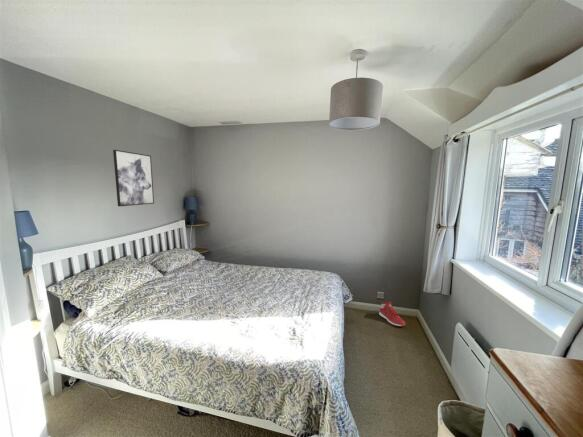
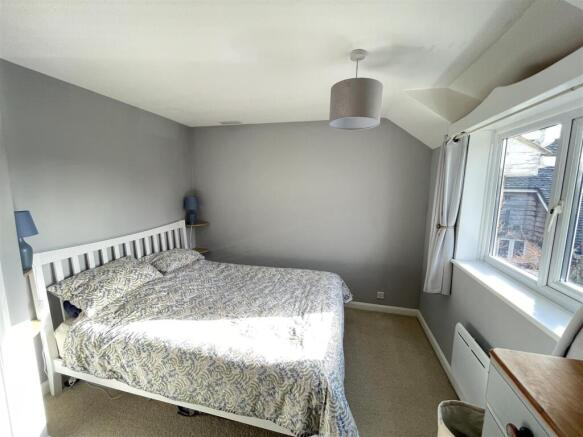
- wall art (135, 179)
- sneaker (391, 312)
